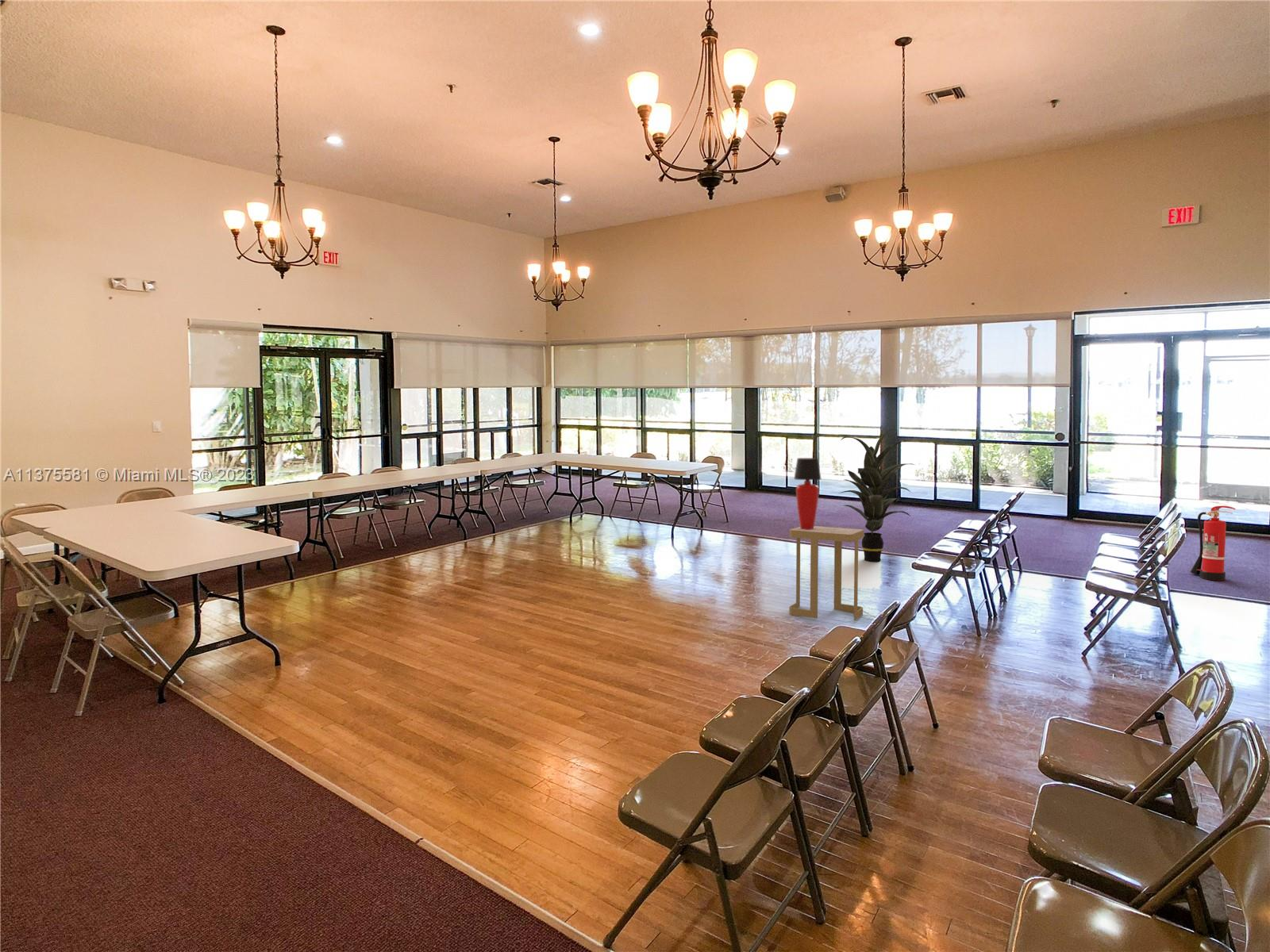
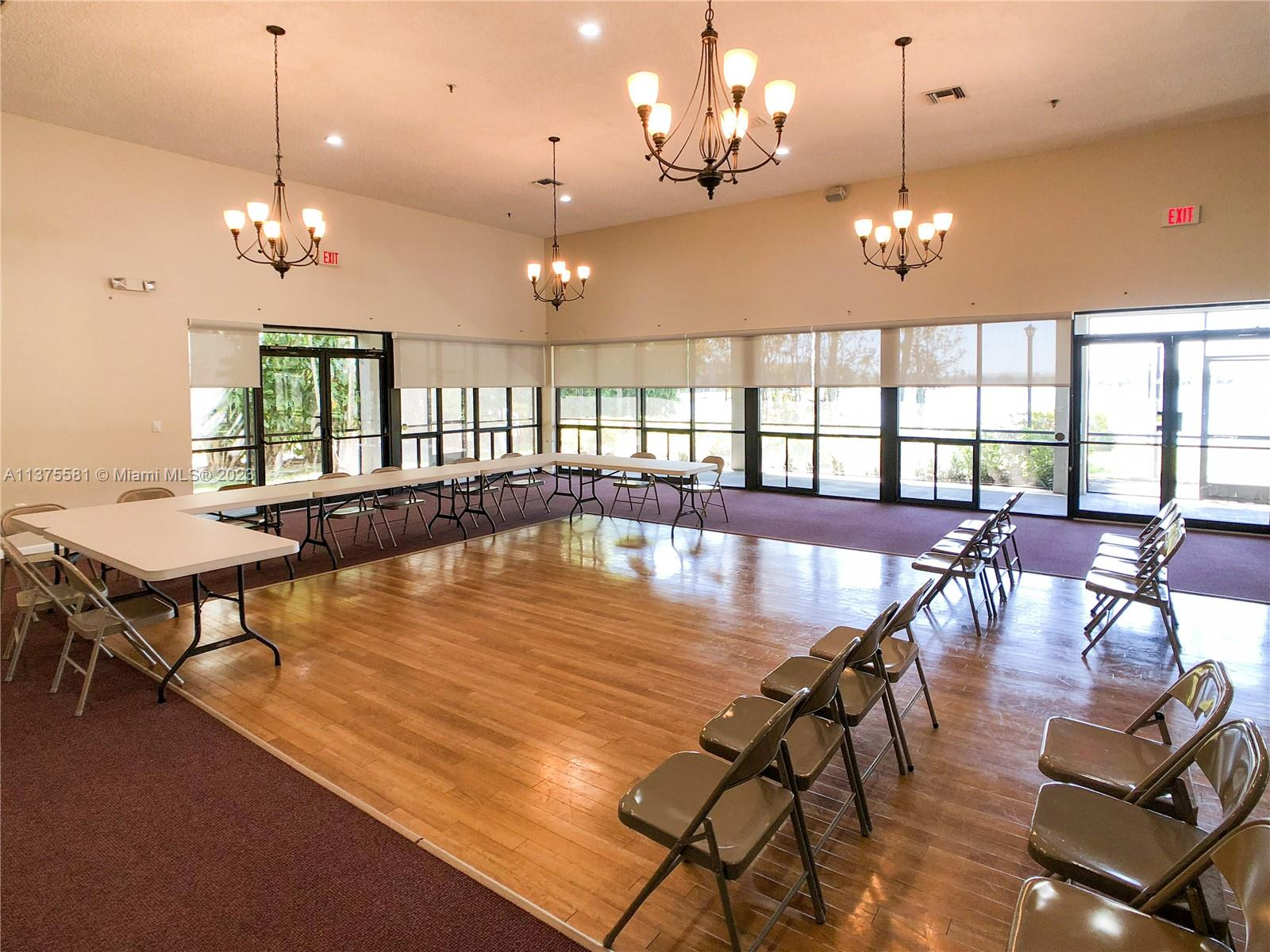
- table lamp (807, 493)
- indoor plant (878, 495)
- side table (834, 572)
- fire extinguisher (1212, 541)
